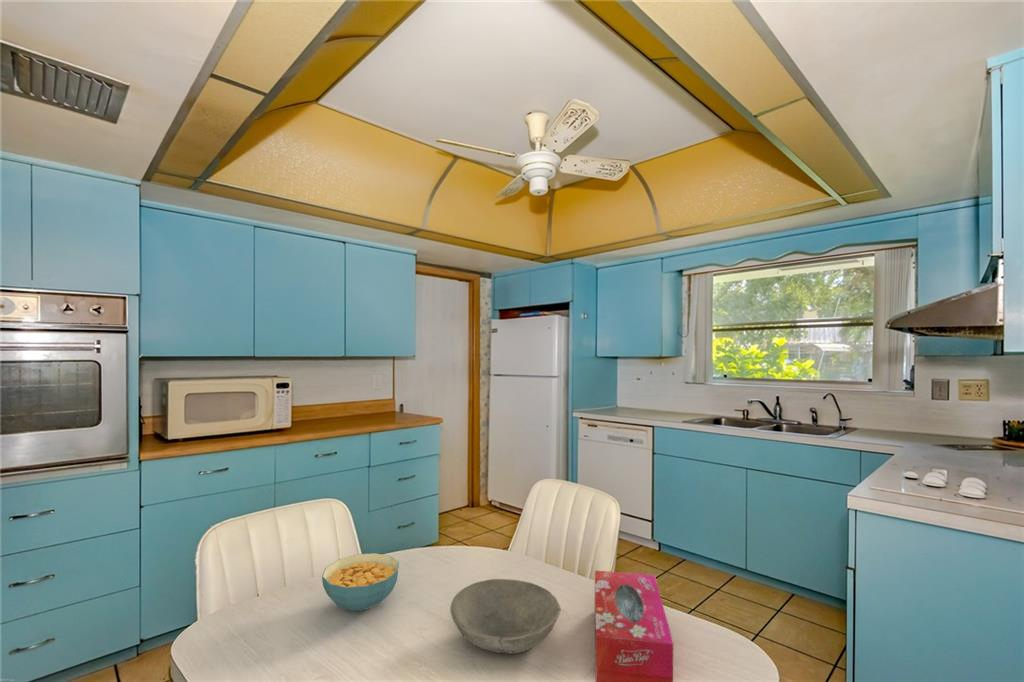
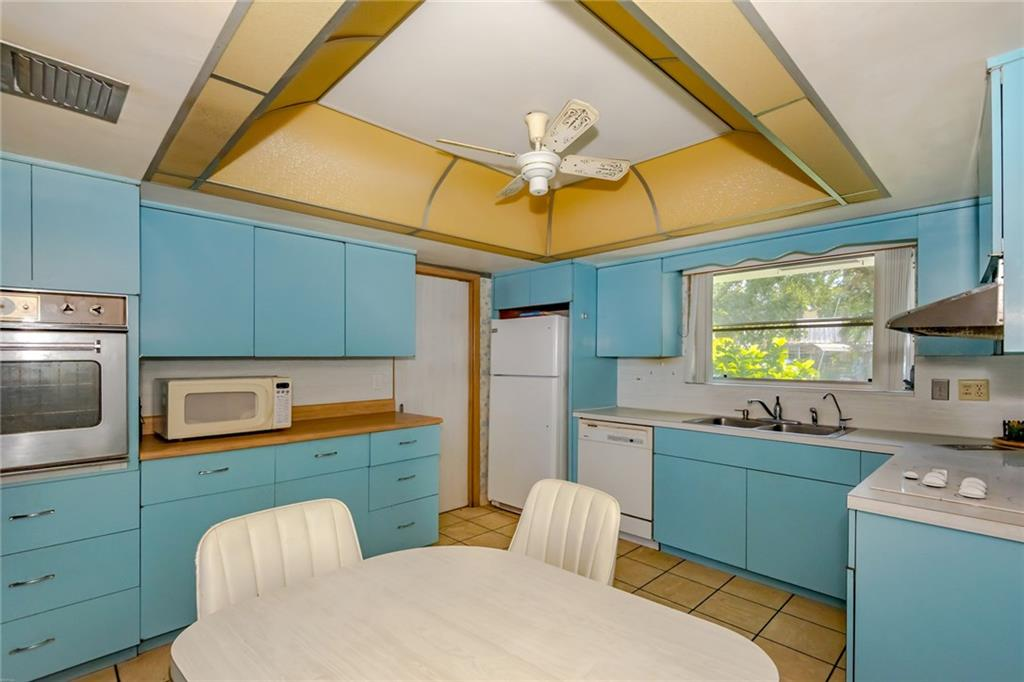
- bowl (505, 620)
- tissue box (628, 623)
- cereal bowl (361, 587)
